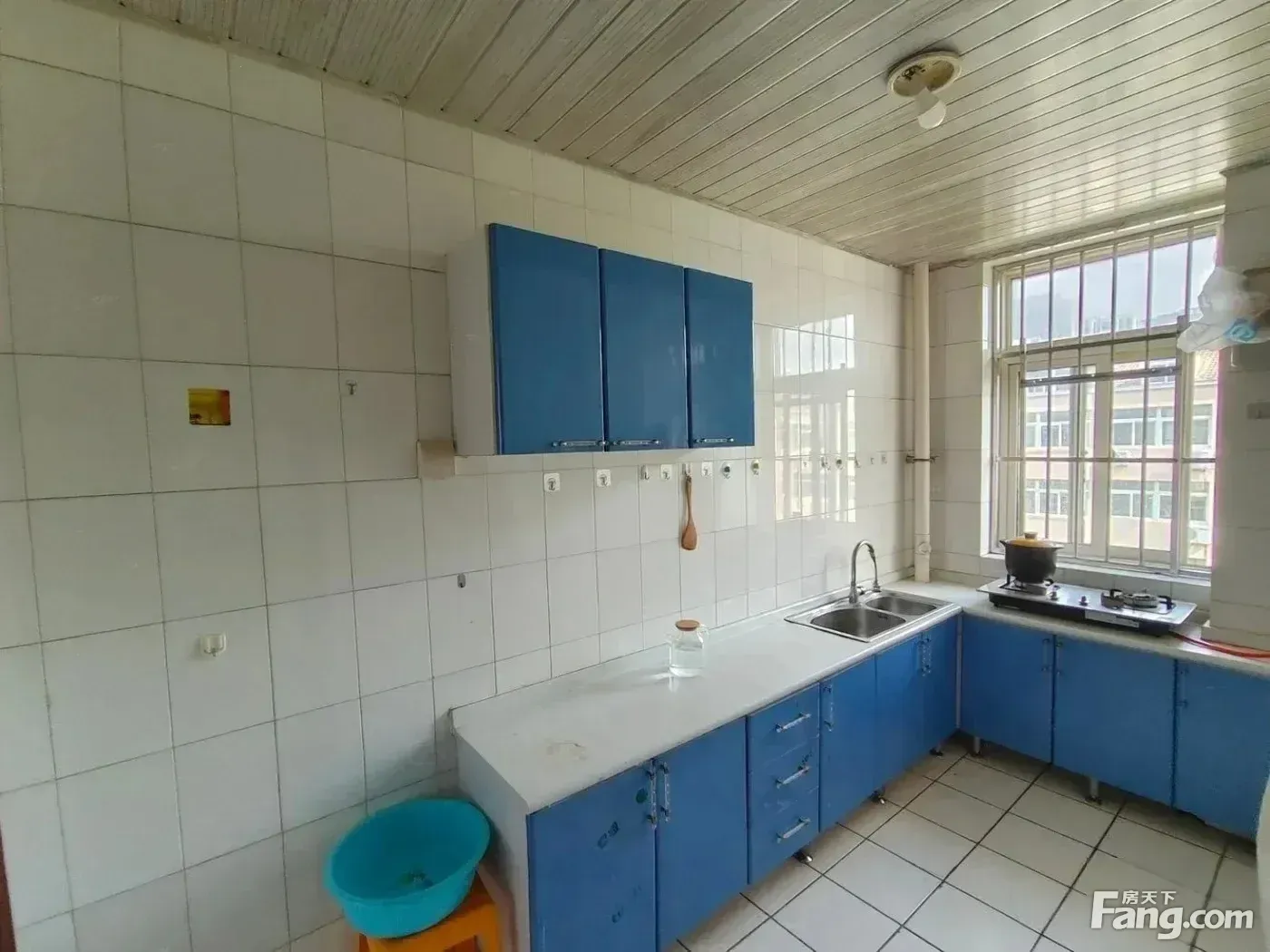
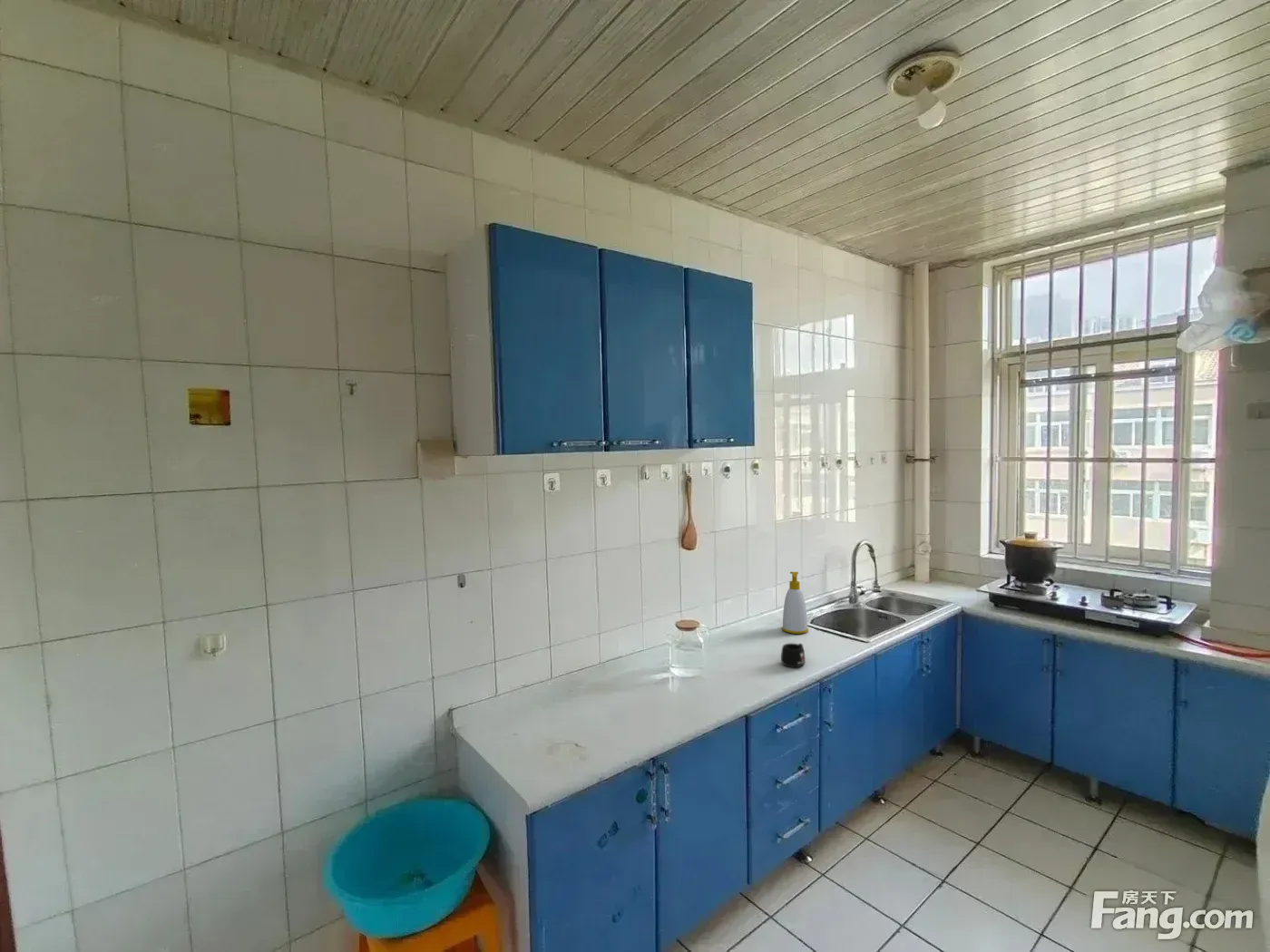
+ soap bottle (795, 600)
+ mug (795, 654)
